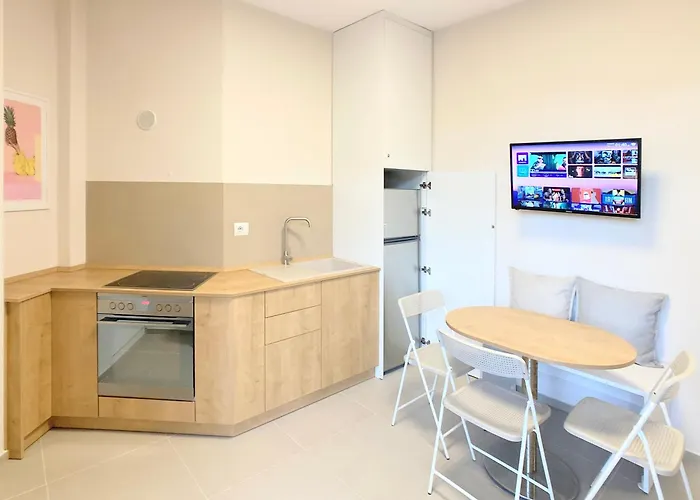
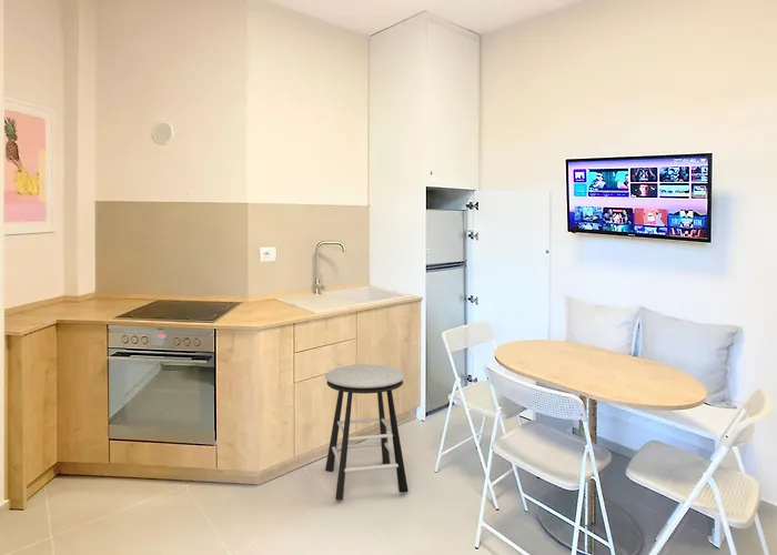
+ stool (364, 422)
